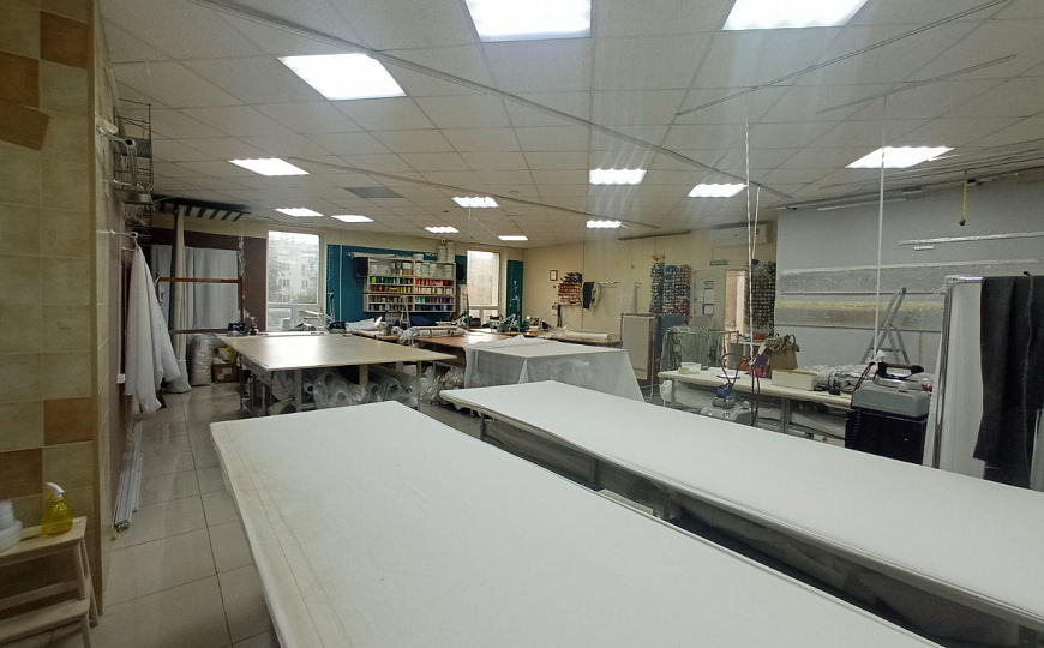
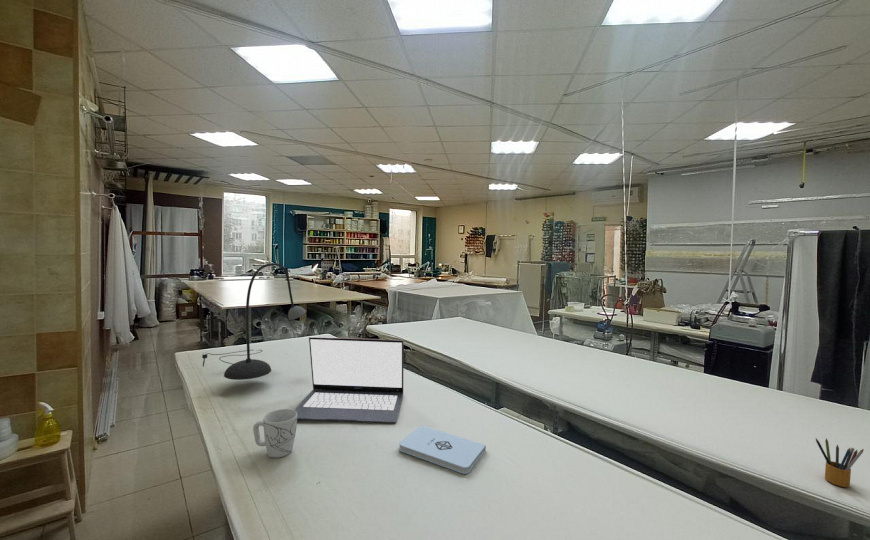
+ notepad (441, 447)
+ laptop (351, 374)
+ pencil box (836, 461)
+ mug (274, 433)
+ desk lamp (248, 316)
